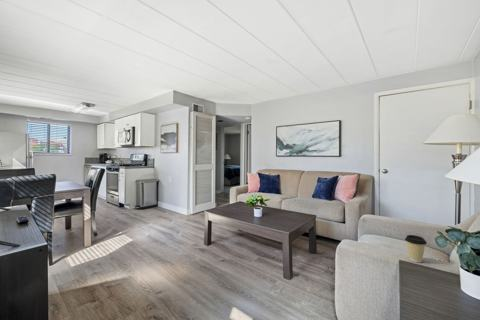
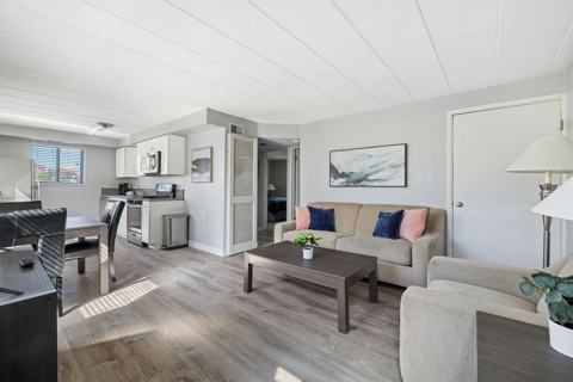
- coffee cup (415, 248)
